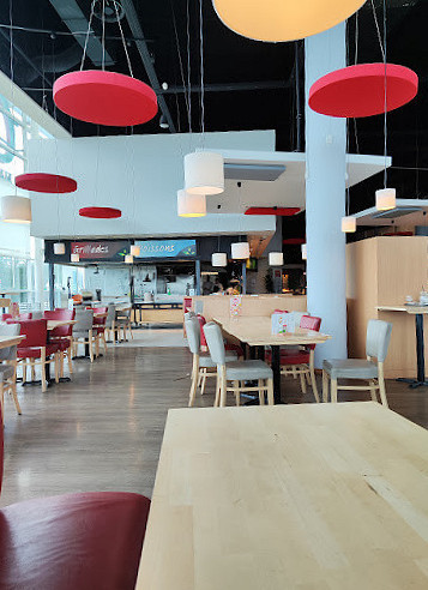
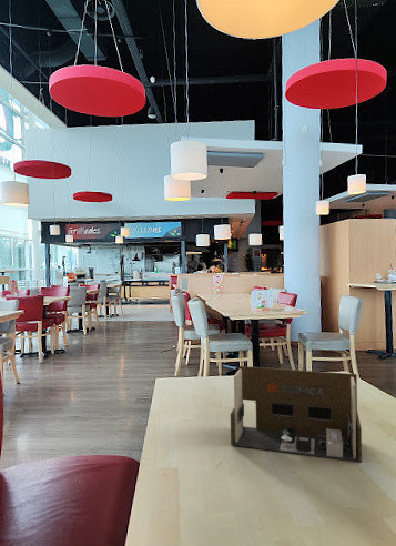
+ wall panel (294, 408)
